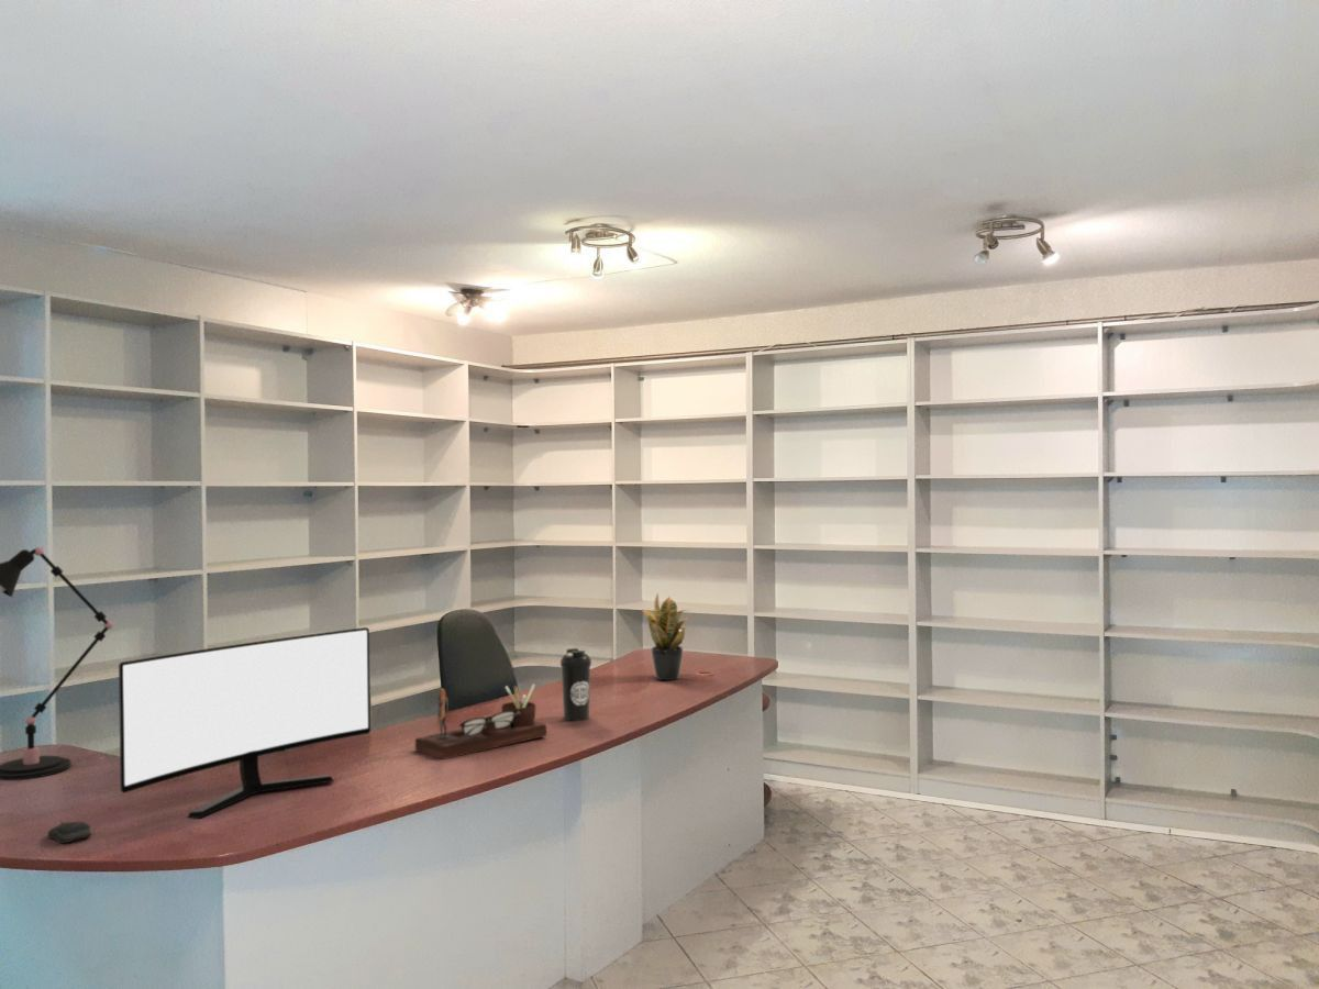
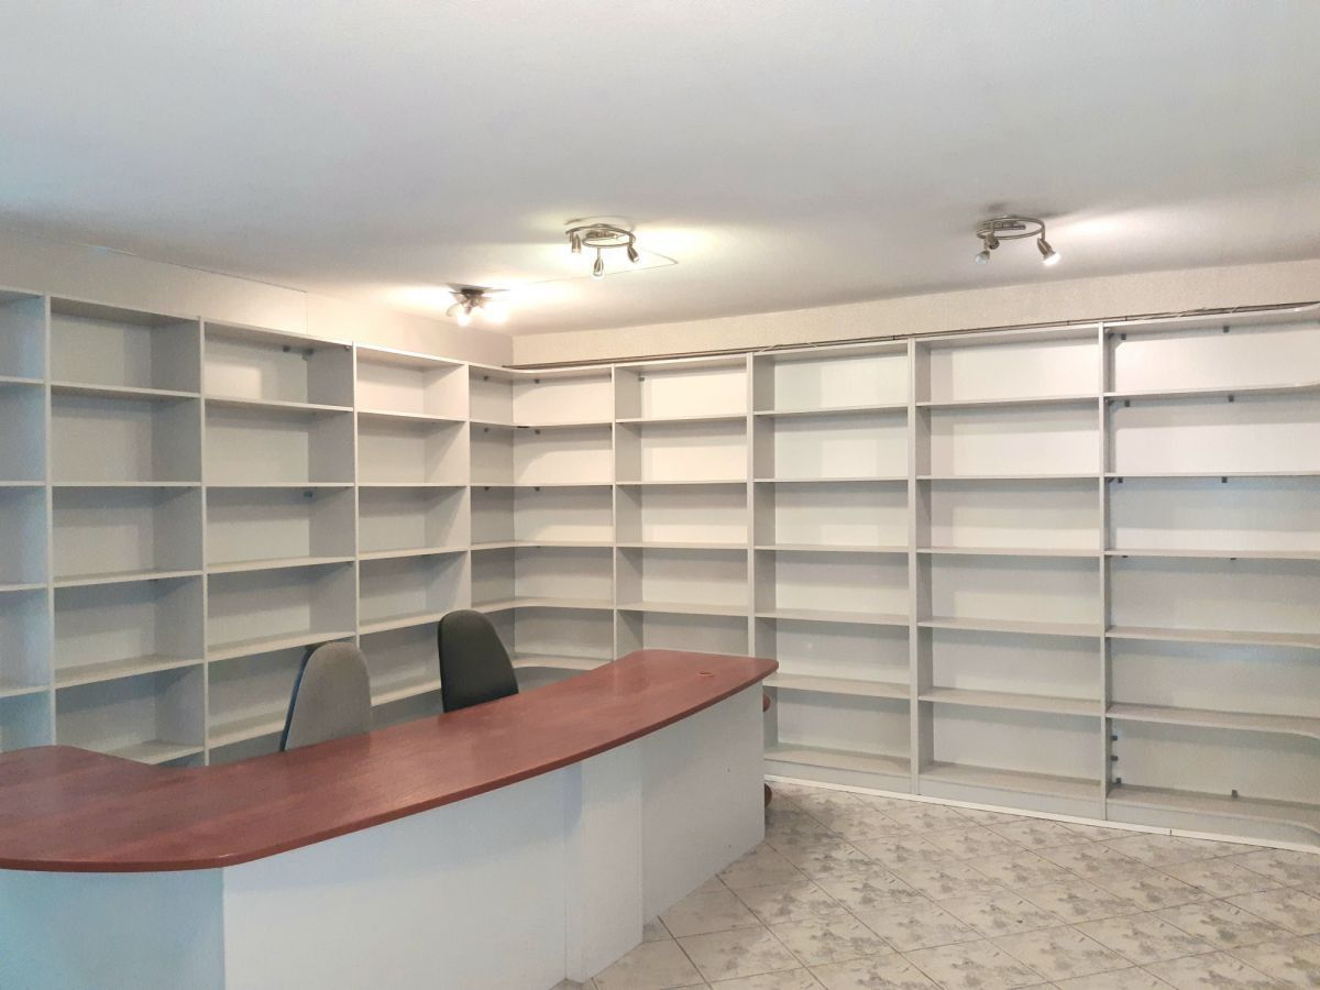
- desk lamp (68, 670)
- water bottle (576, 684)
- desk organizer (487, 716)
- potted plant (669, 634)
- monitor (257, 719)
- computer mouse (69, 829)
